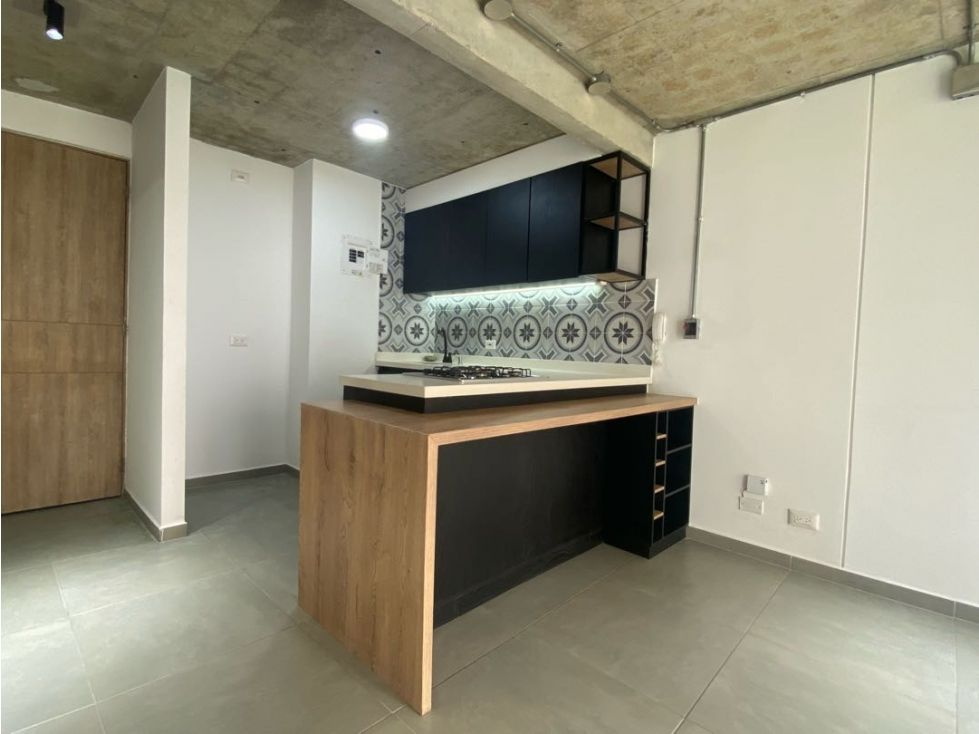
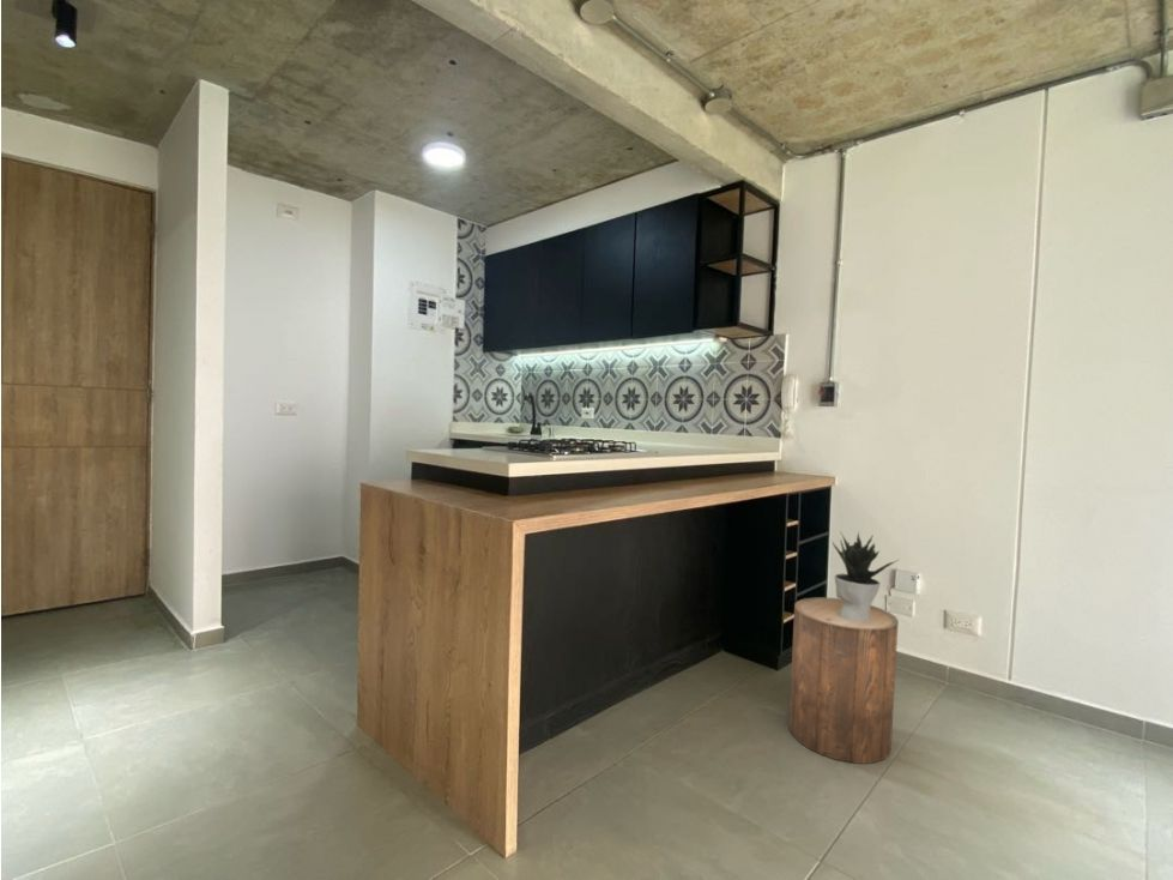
+ potted plant (853, 573)
+ stool (841, 674)
